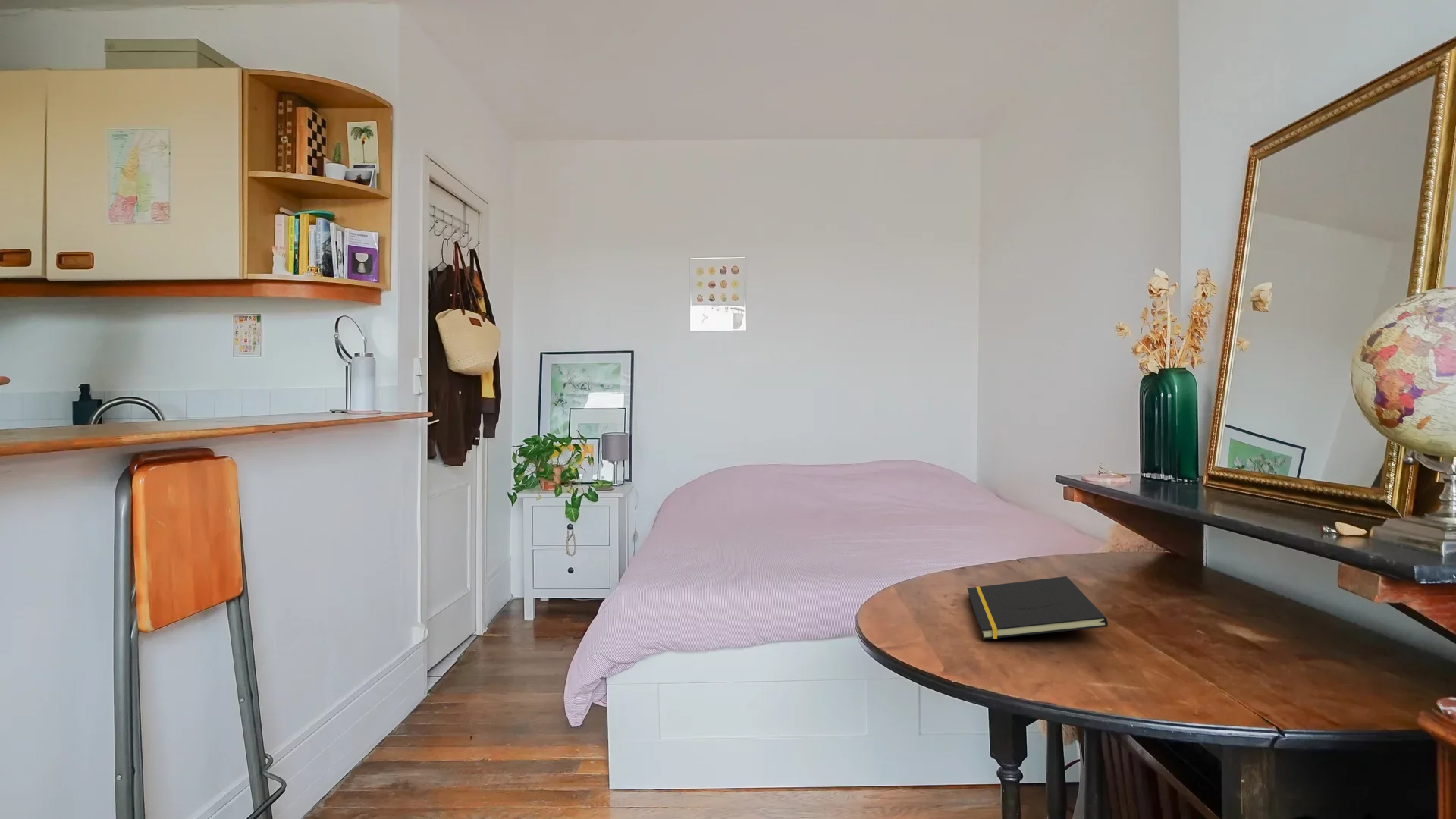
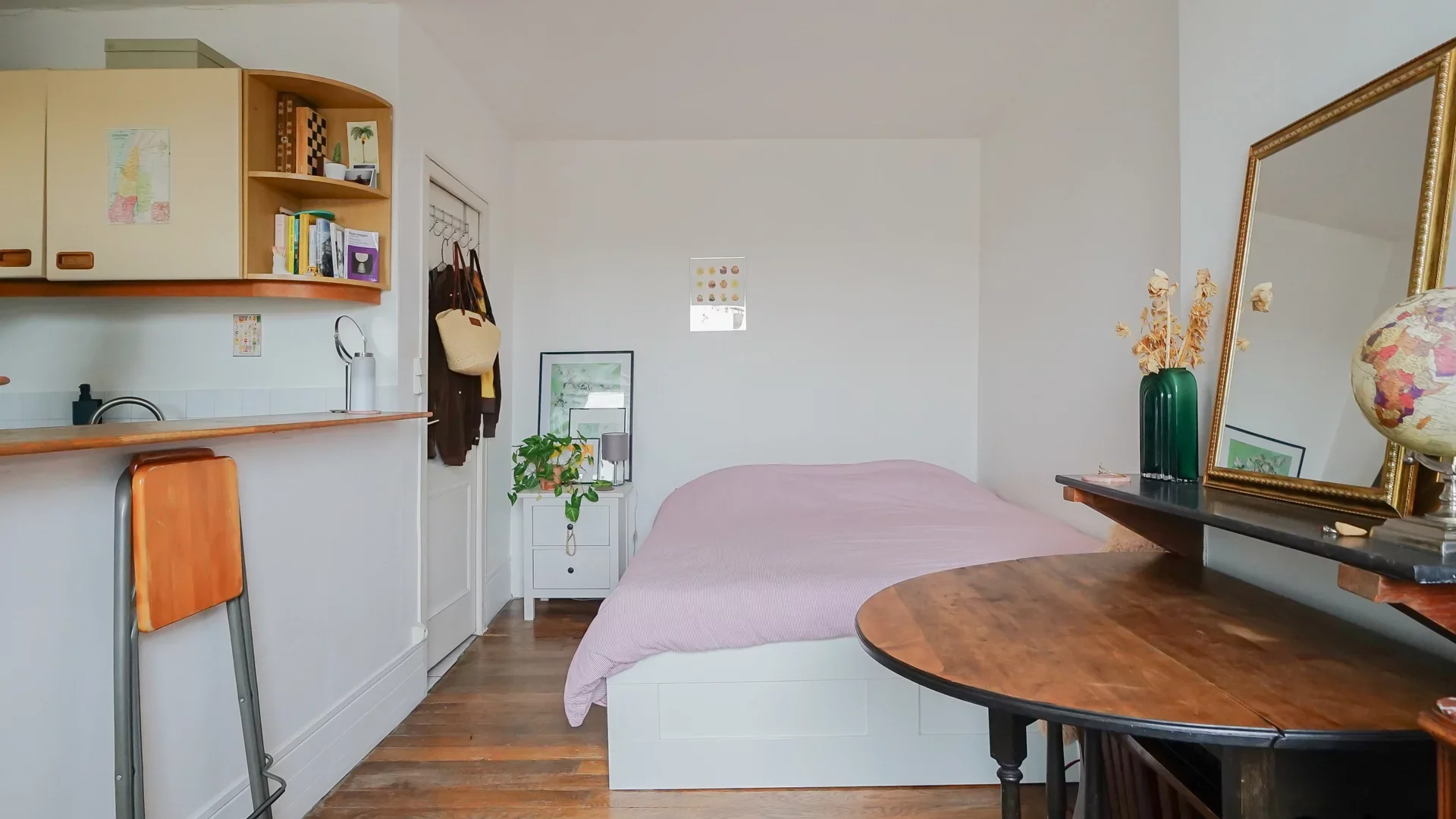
- notepad (1028, 605)
